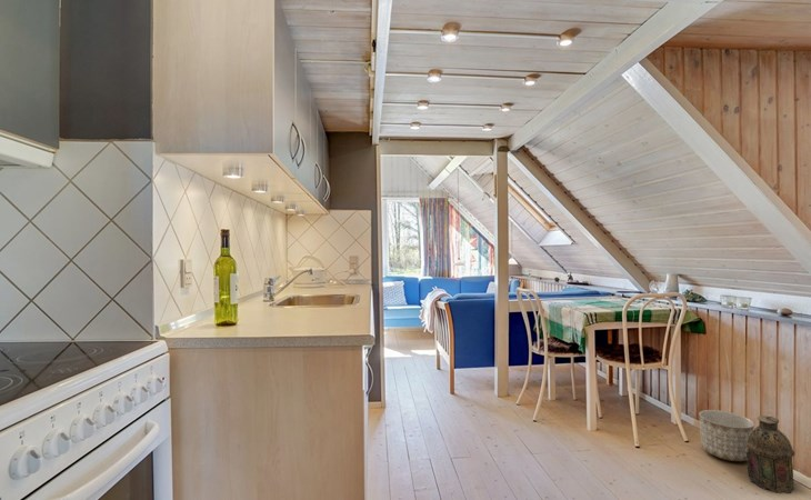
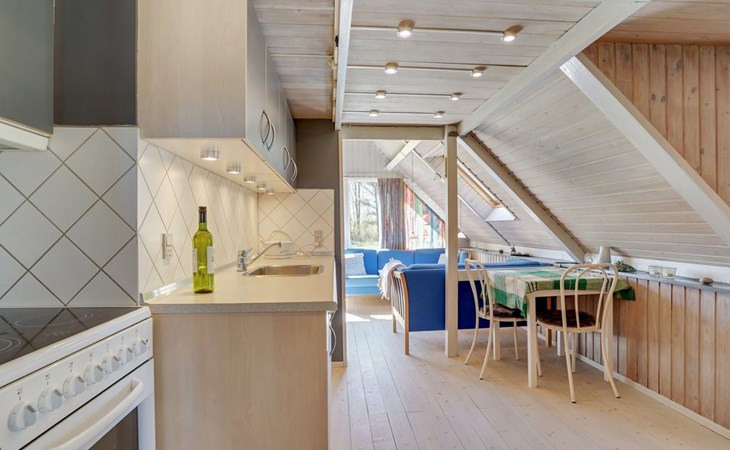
- planter (725, 437)
- lantern (769, 450)
